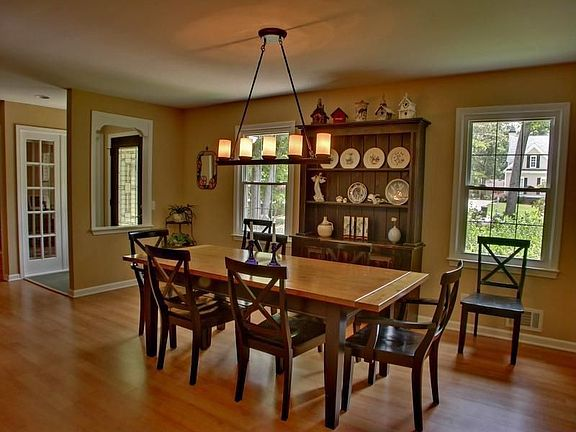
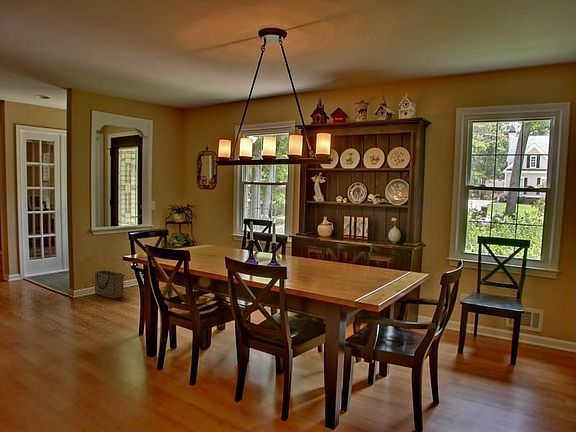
+ basket (109, 284)
